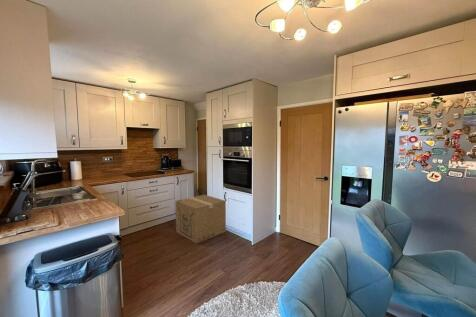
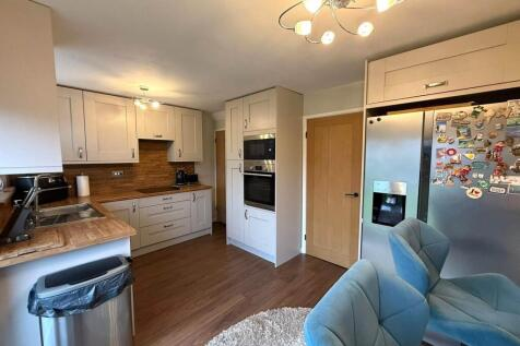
- cardboard box (200, 216)
